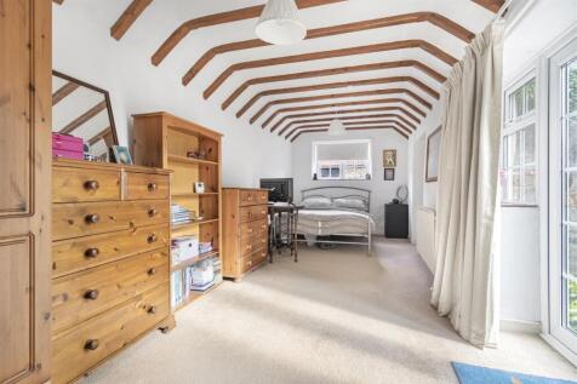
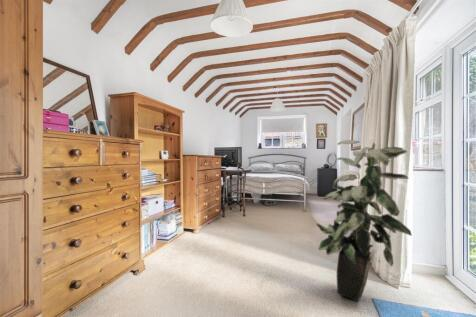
+ indoor plant (358, 216)
